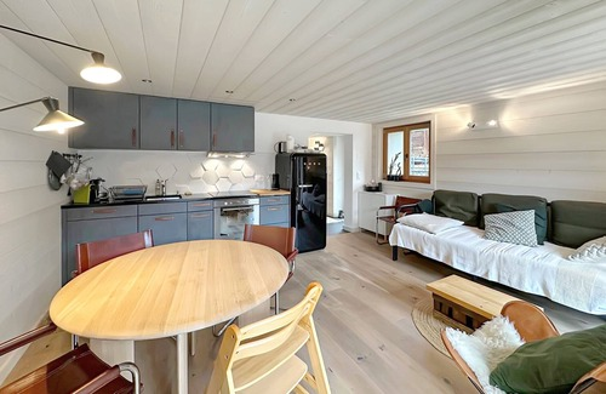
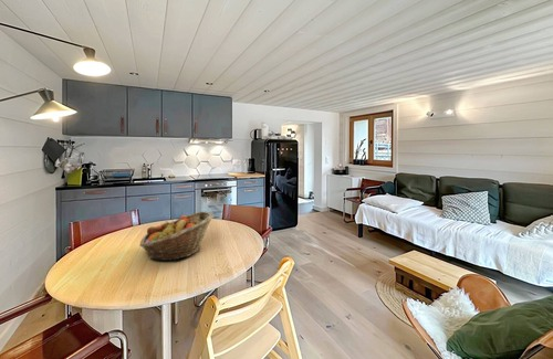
+ fruit basket (178, 232)
